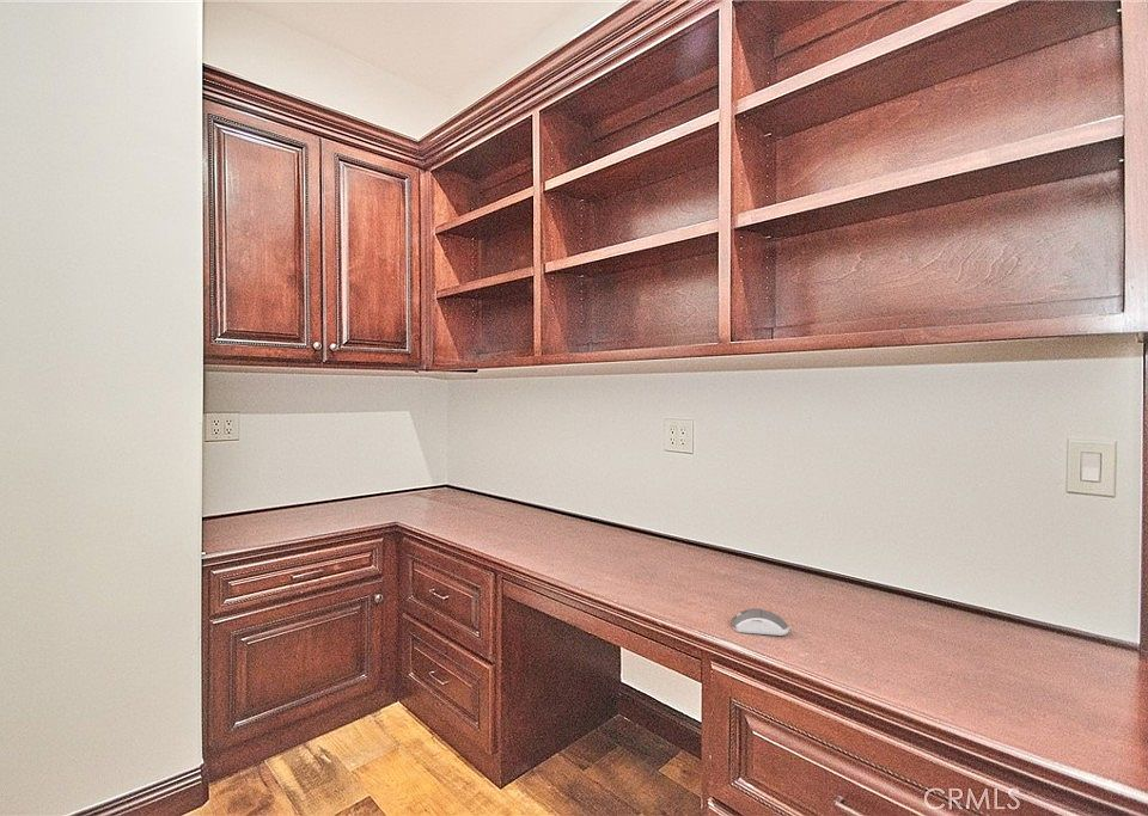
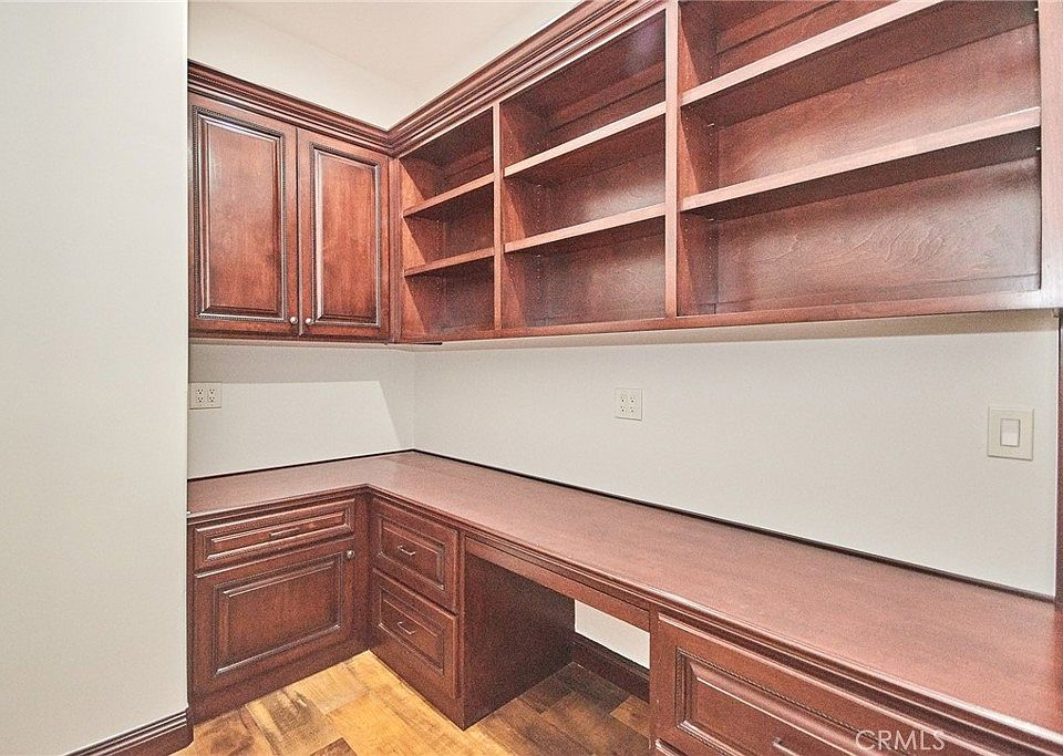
- computer mouse (759, 619)
